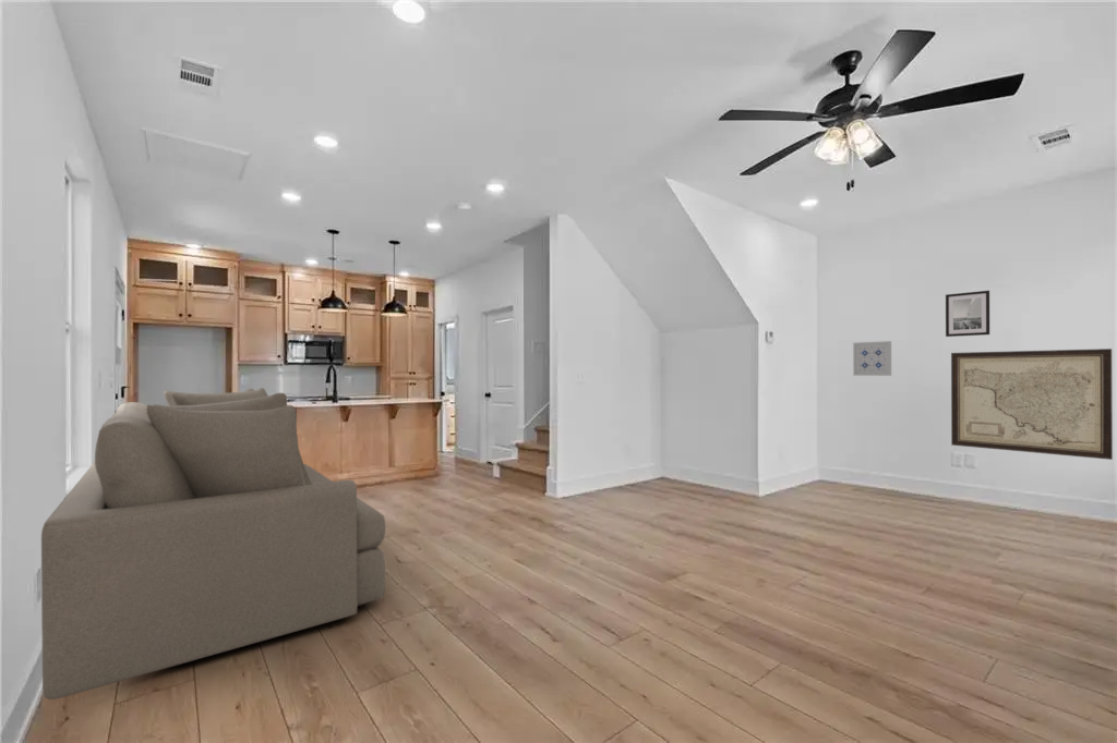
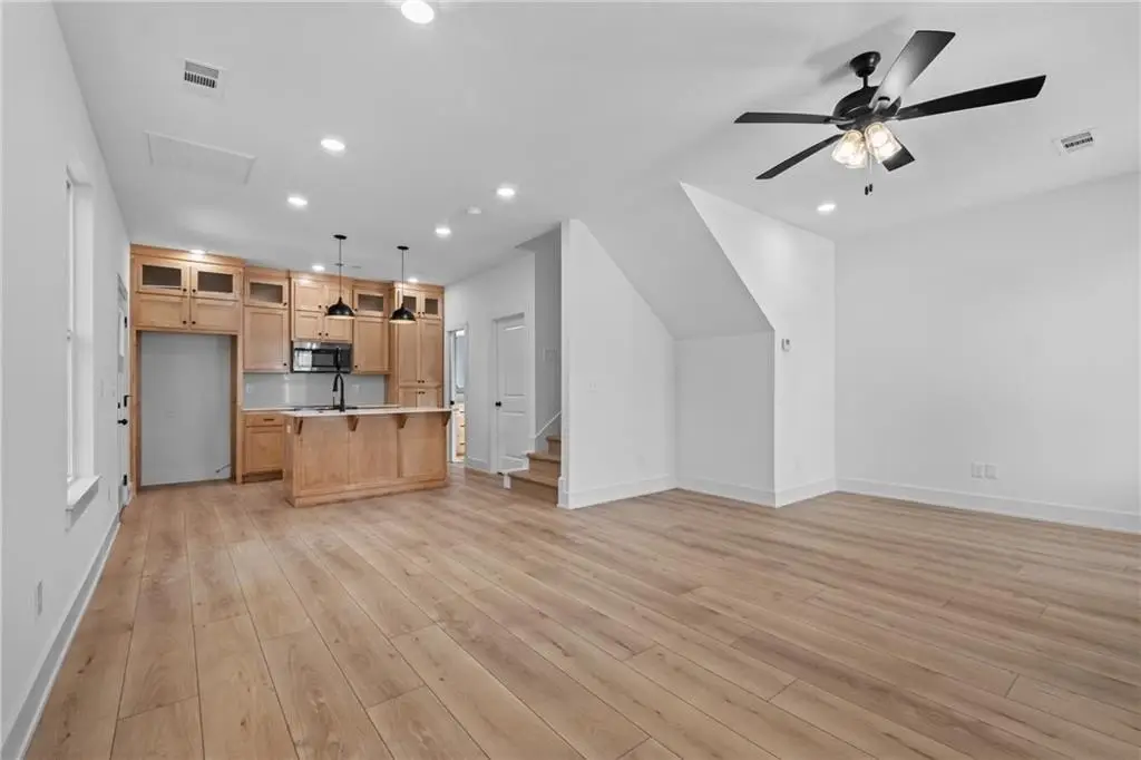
- sofa (226, 487)
- wall art (1024, 401)
- wall art (966, 314)
- wall art (872, 358)
